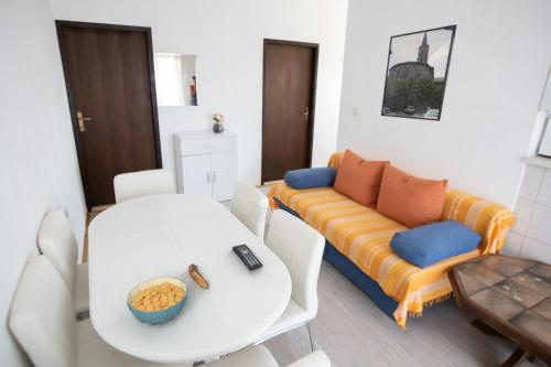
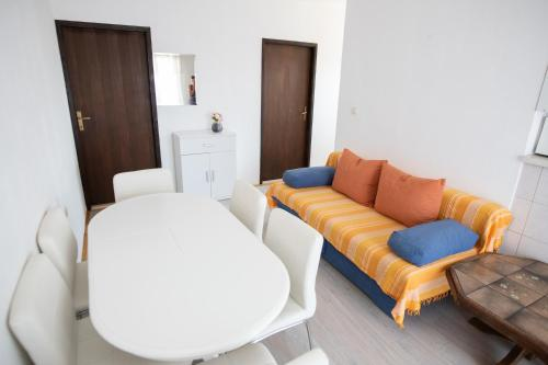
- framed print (413, 76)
- remote control (246, 256)
- banana (197, 274)
- cereal bowl (159, 305)
